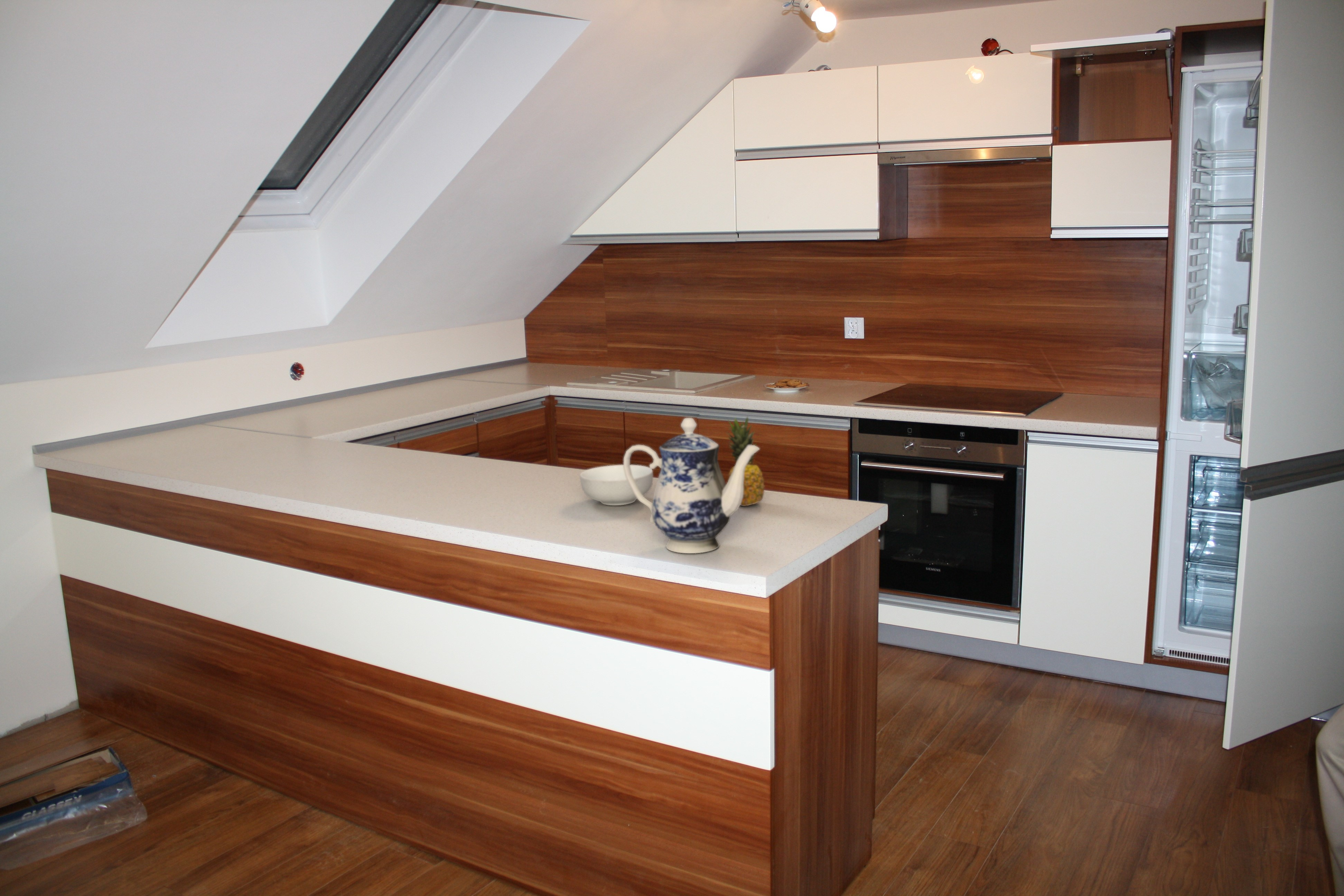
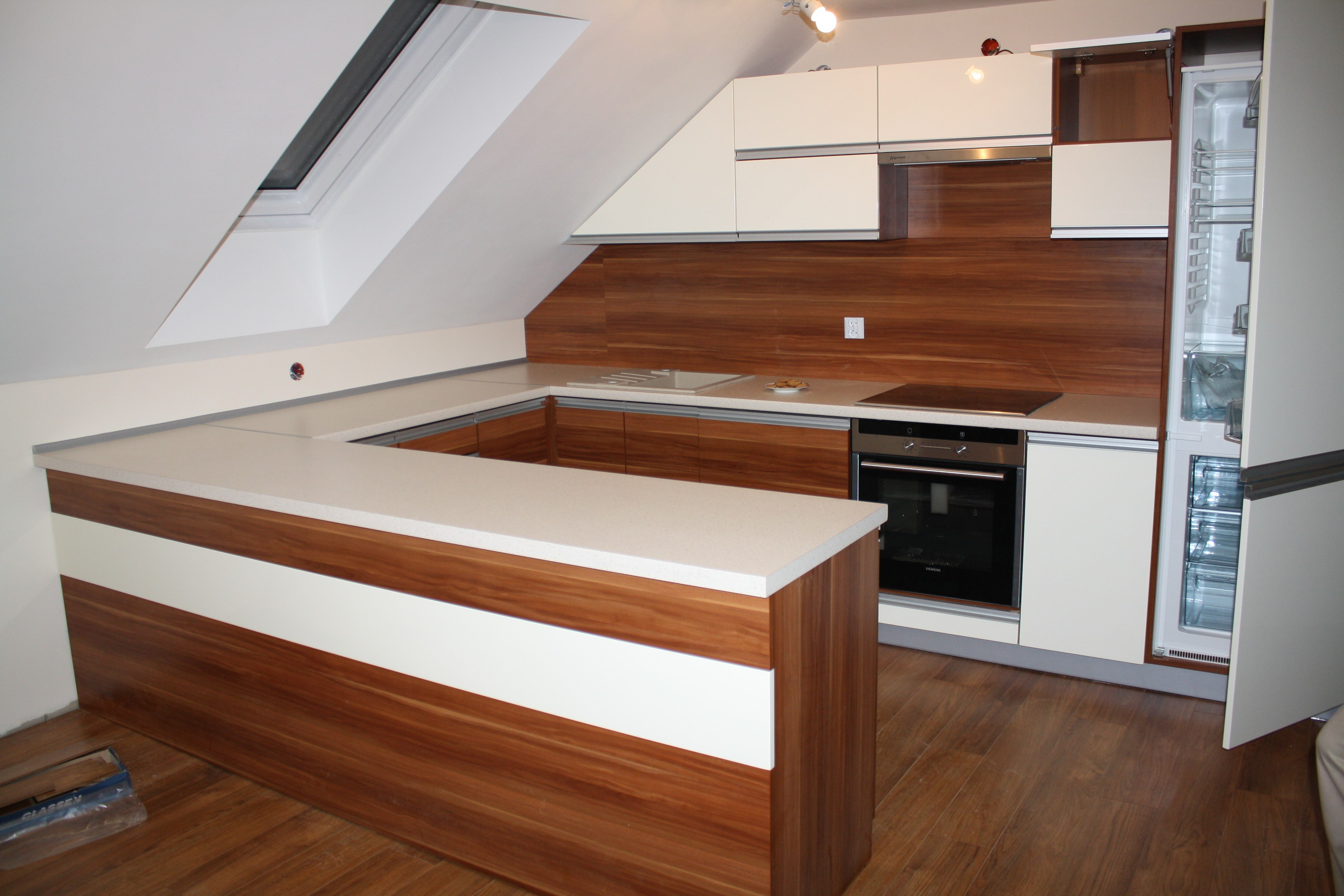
- fruit (748, 461)
- cereal bowl (617, 486)
- teapot (691, 483)
